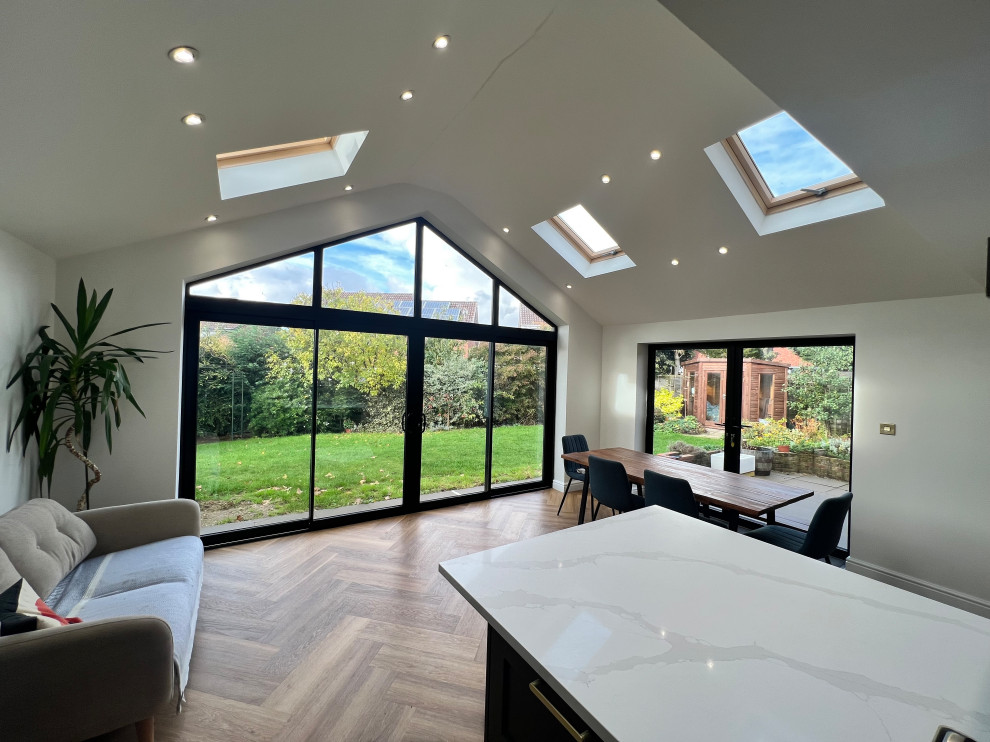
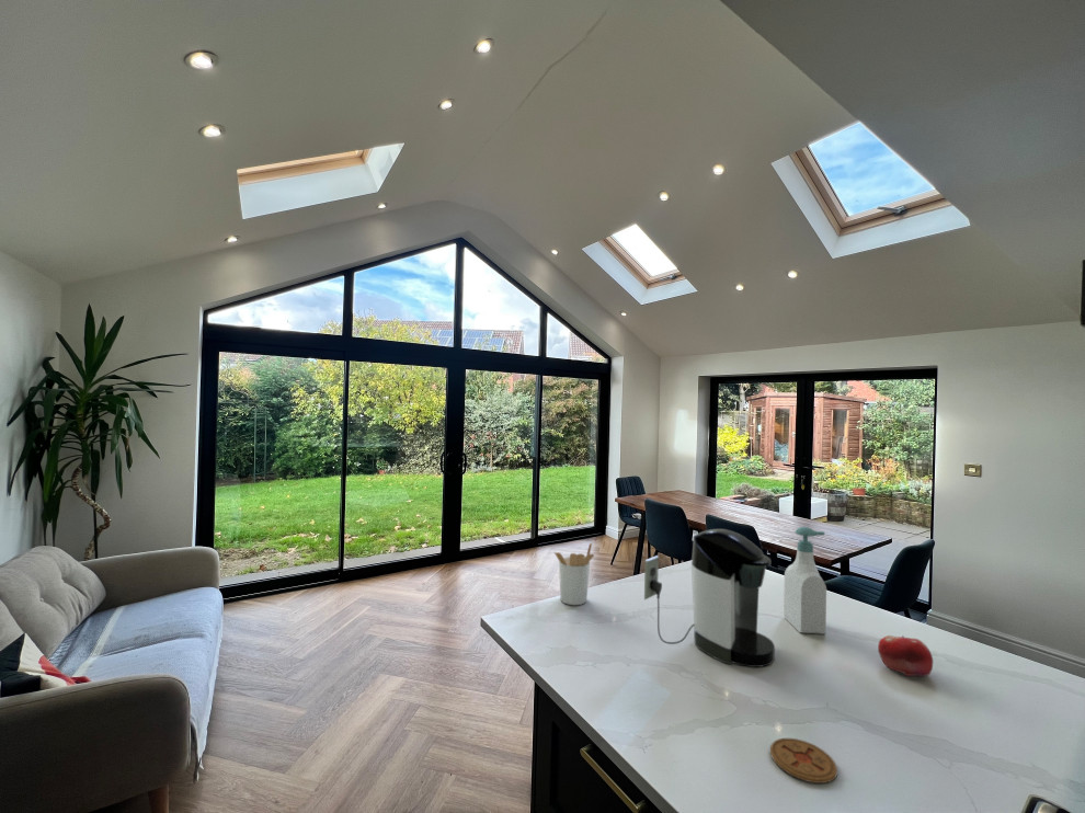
+ utensil holder (576, 573)
+ soap bottle (808, 575)
+ fruit (904, 653)
+ coffee maker (718, 594)
+ coaster (802, 758)
